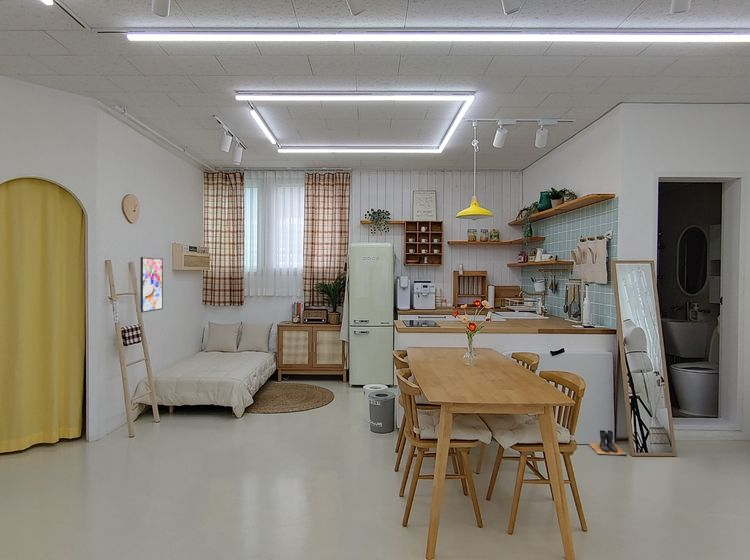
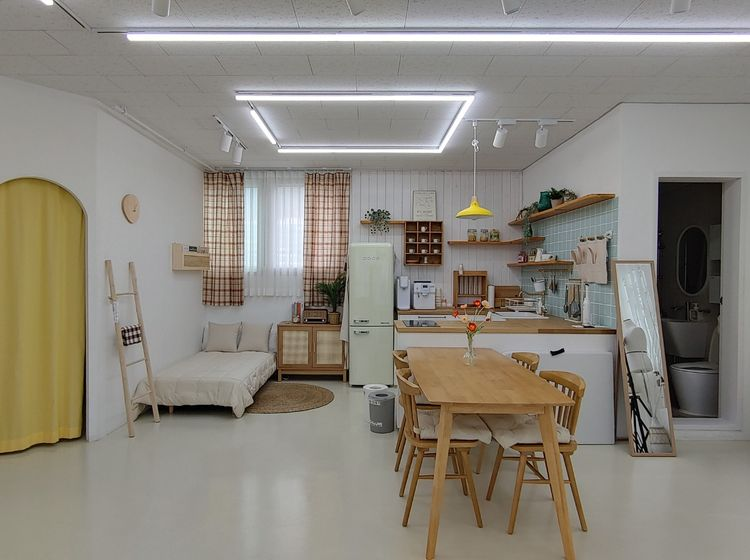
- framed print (152, 284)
- boots (607, 441)
